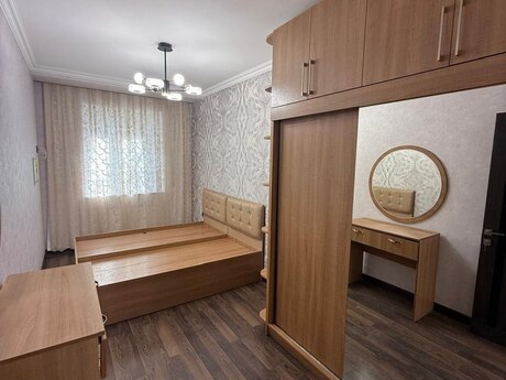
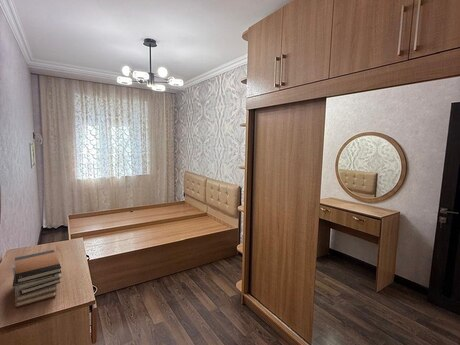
+ book stack (36, 275)
